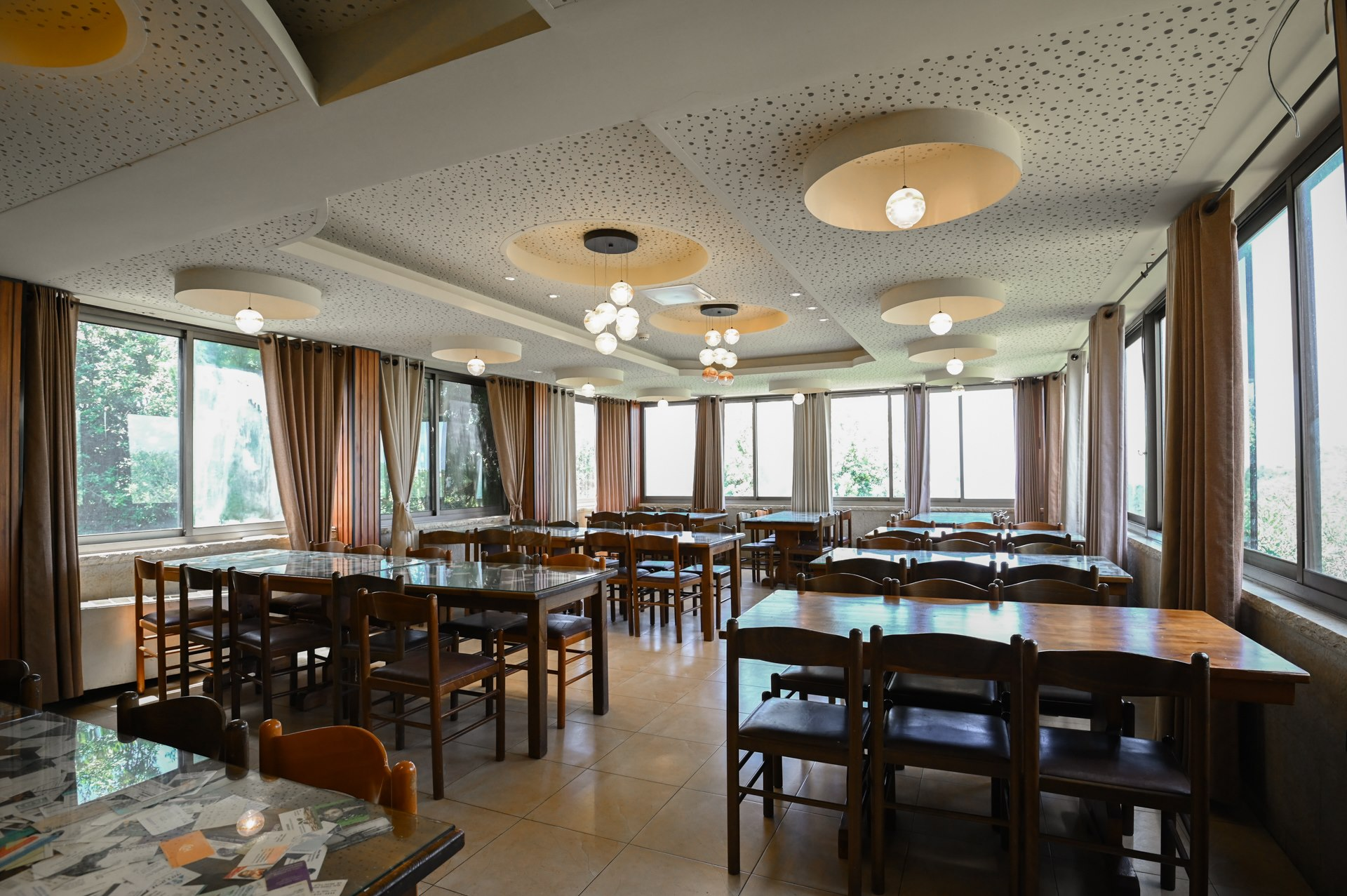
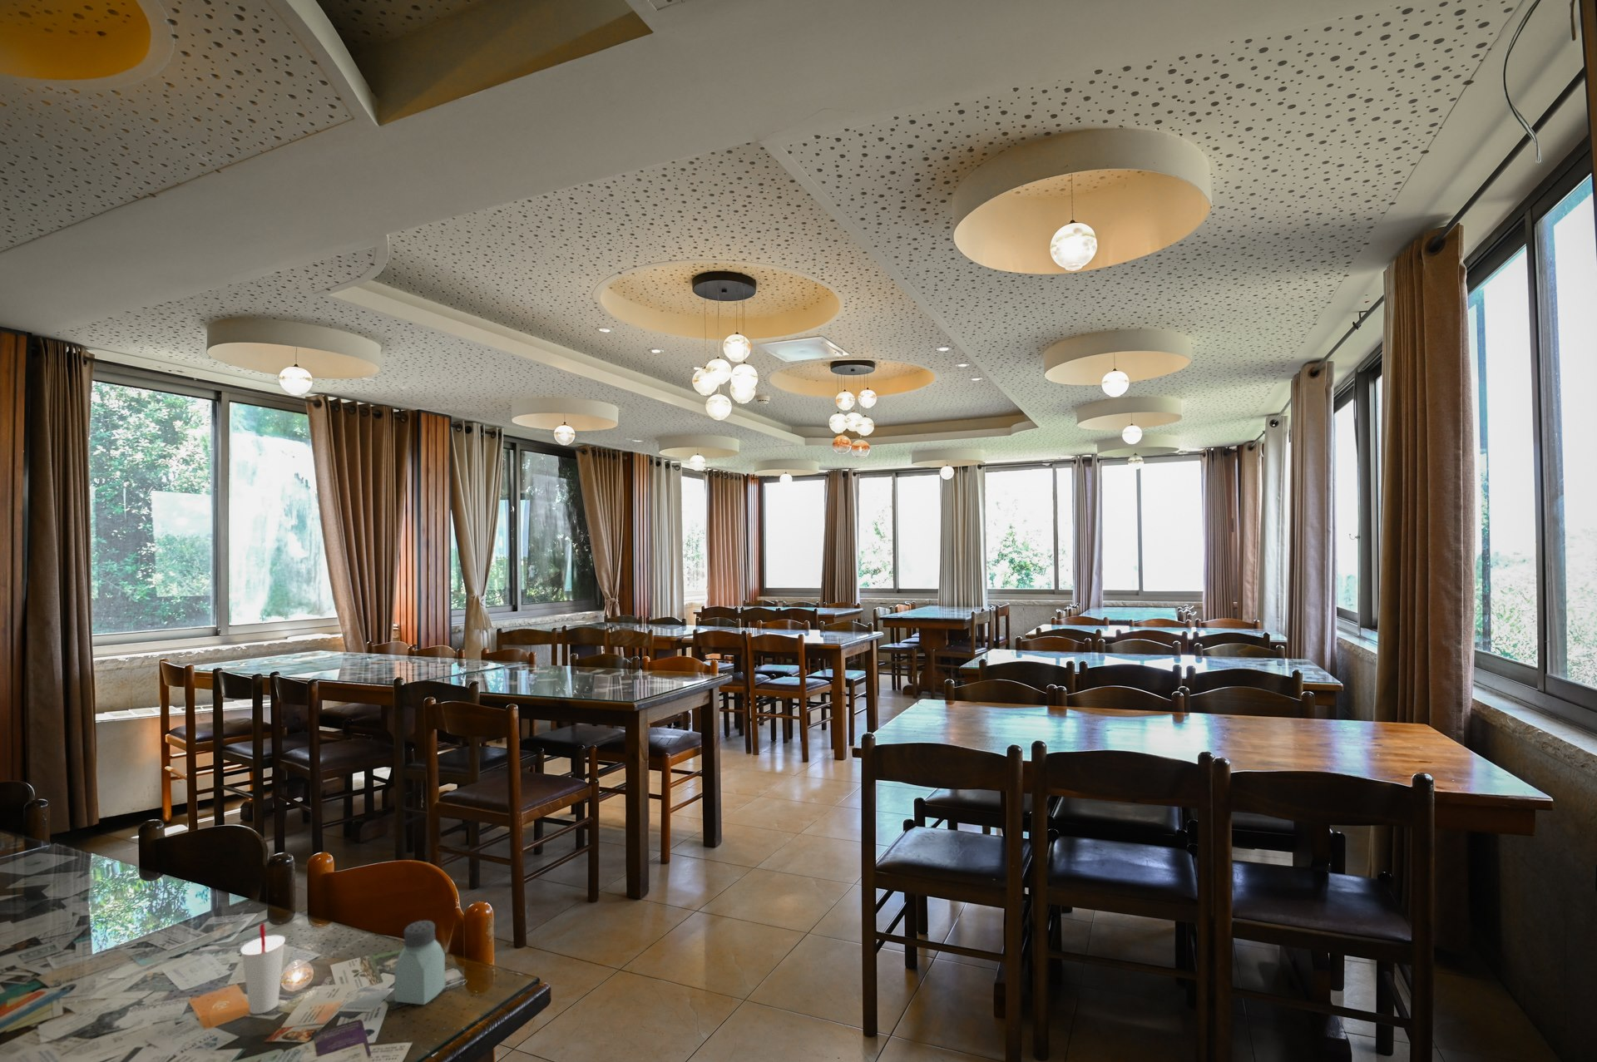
+ cup (263, 965)
+ saltshaker (420, 960)
